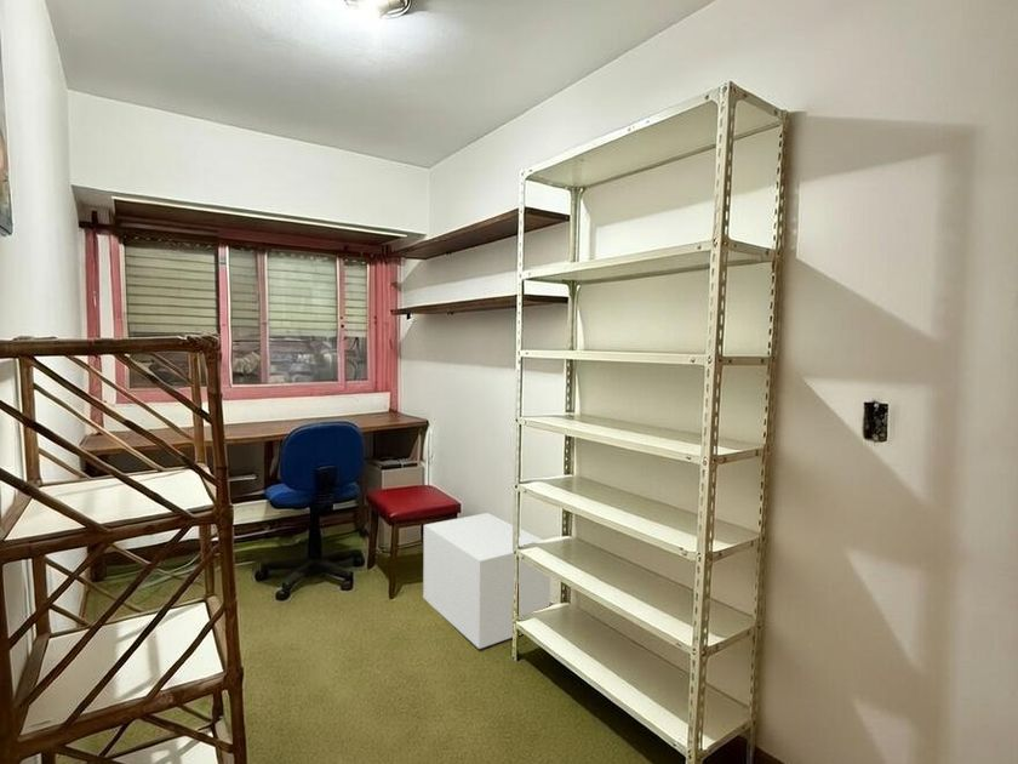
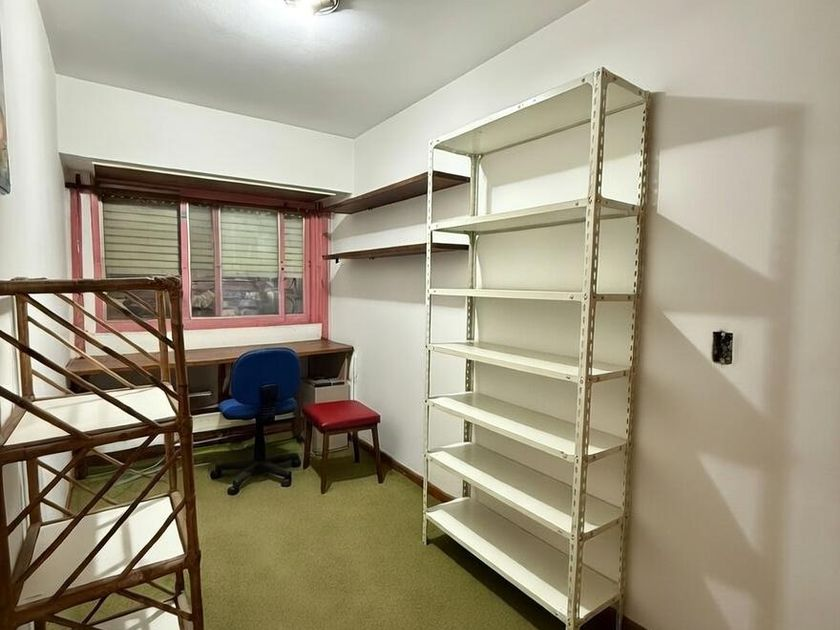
- storage box (484, 572)
